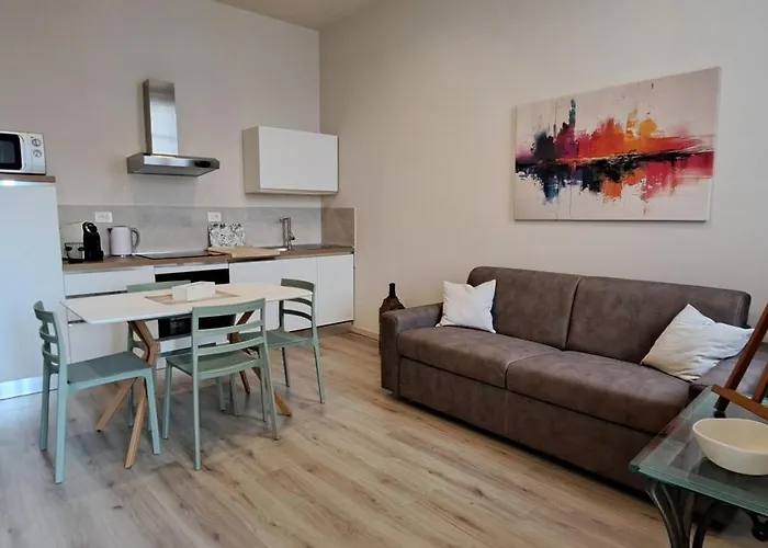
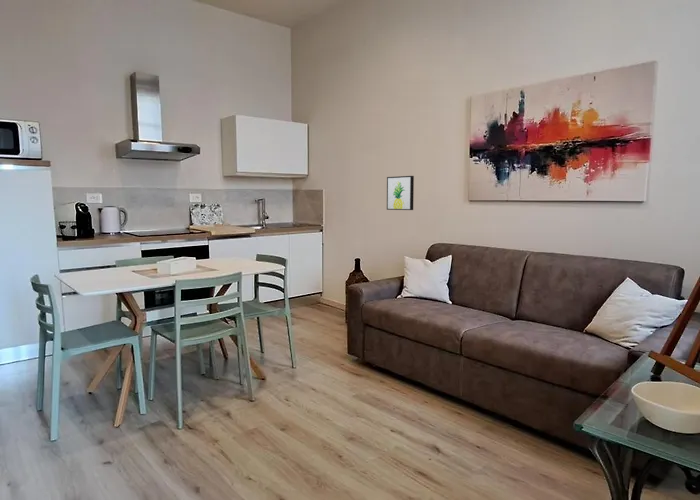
+ wall art (399, 193)
